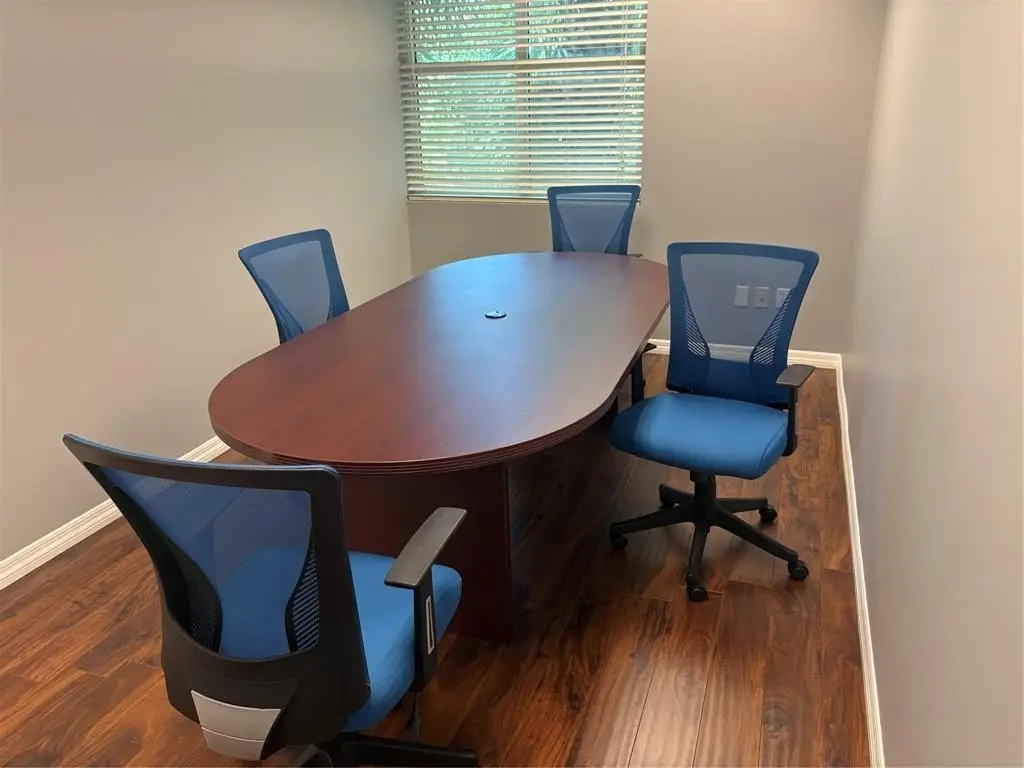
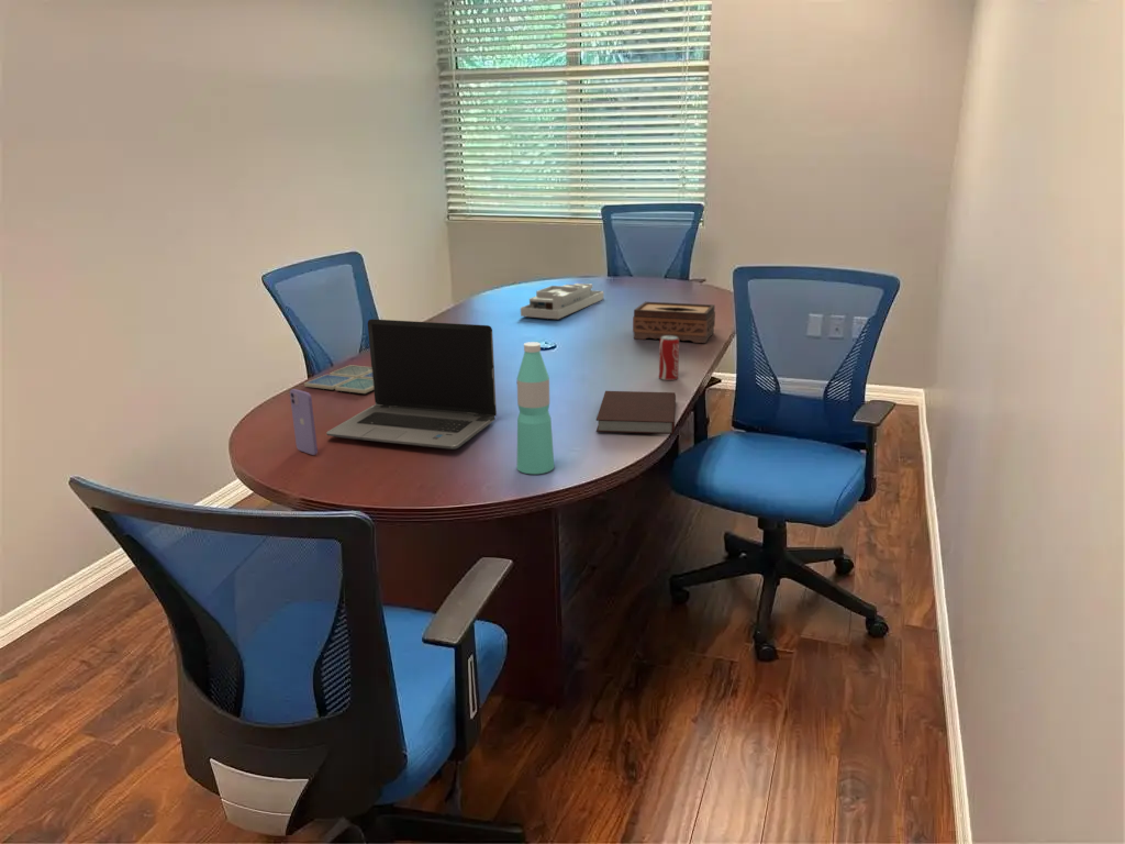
+ smartphone (303, 422)
+ tissue box (673, 321)
+ beverage can (668, 357)
+ water bottle (533, 407)
+ laptop computer (410, 381)
+ notebook (637, 411)
+ desk organizer (564, 297)
+ drink coaster (357, 378)
